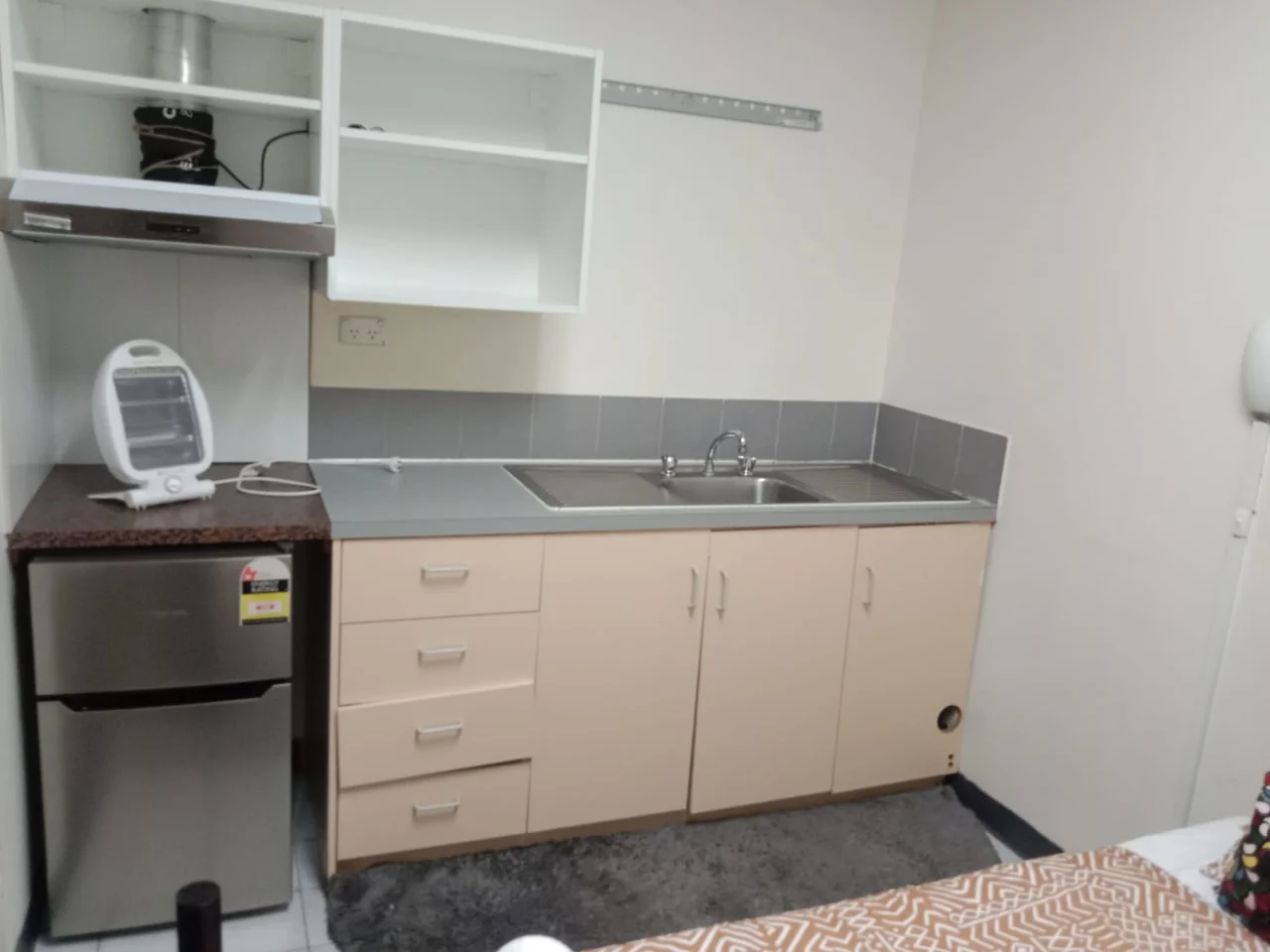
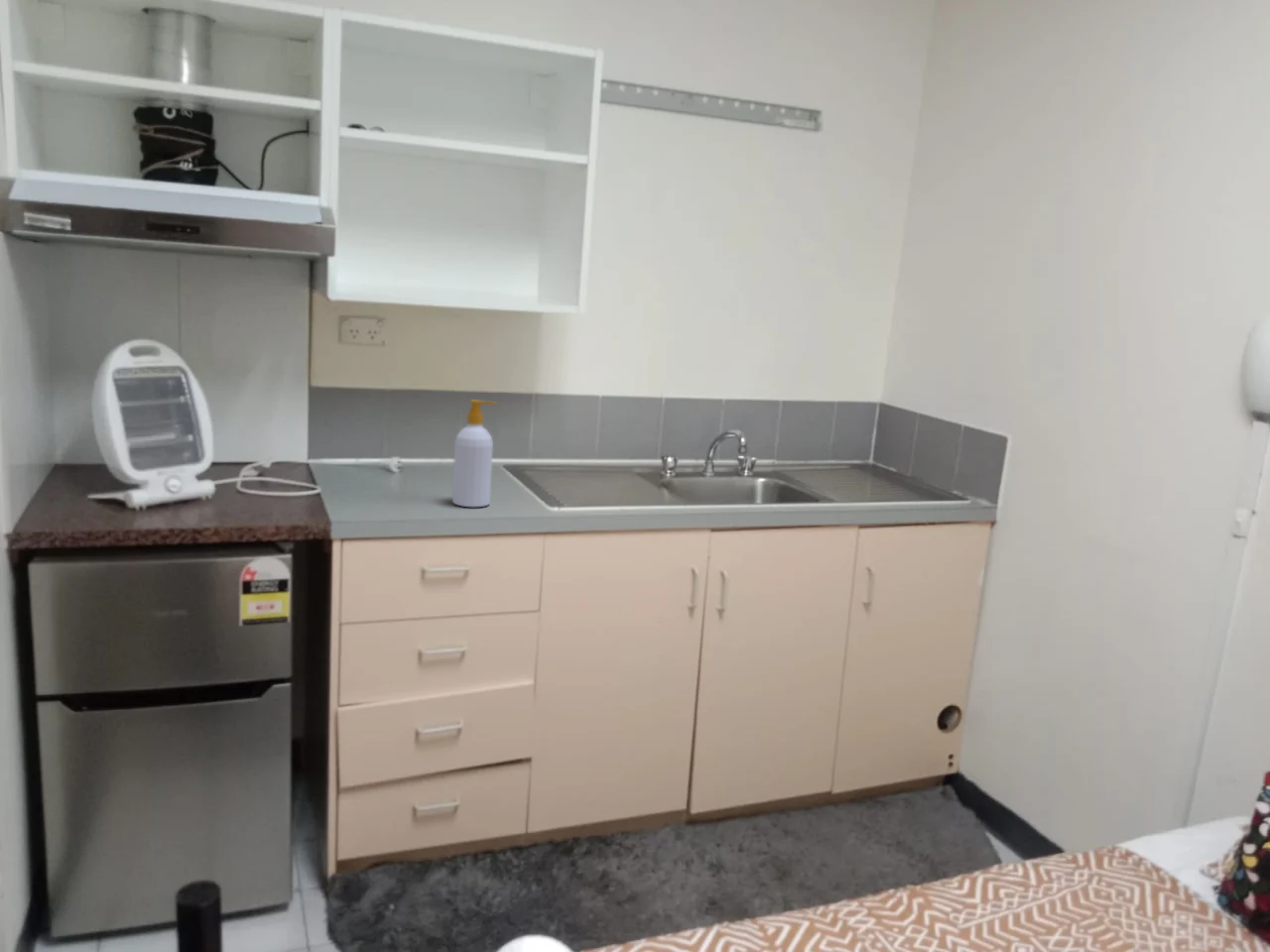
+ soap bottle (474, 452)
